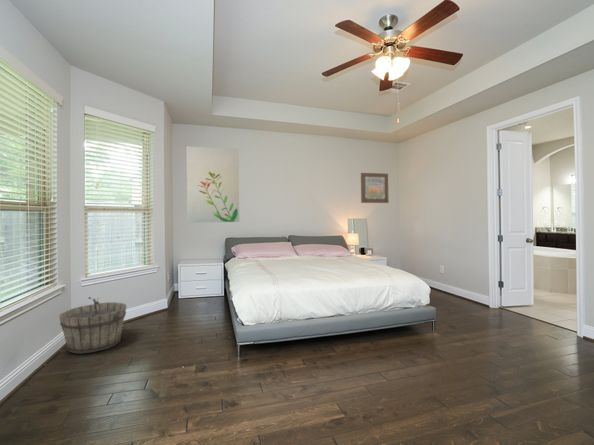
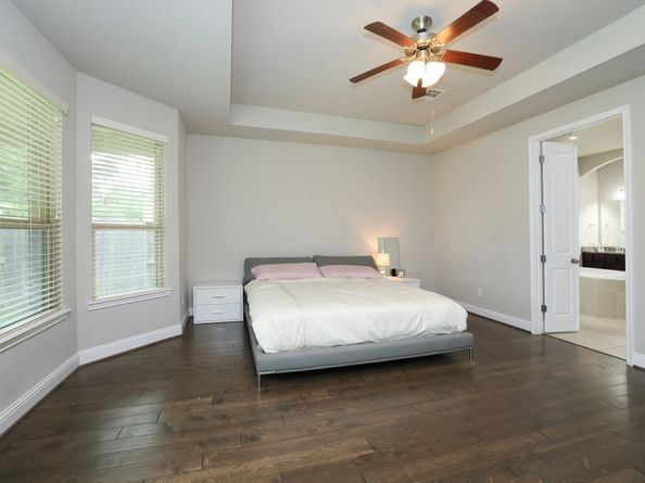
- wall art (374, 188)
- wooden bucket (95, 320)
- wall art (213, 185)
